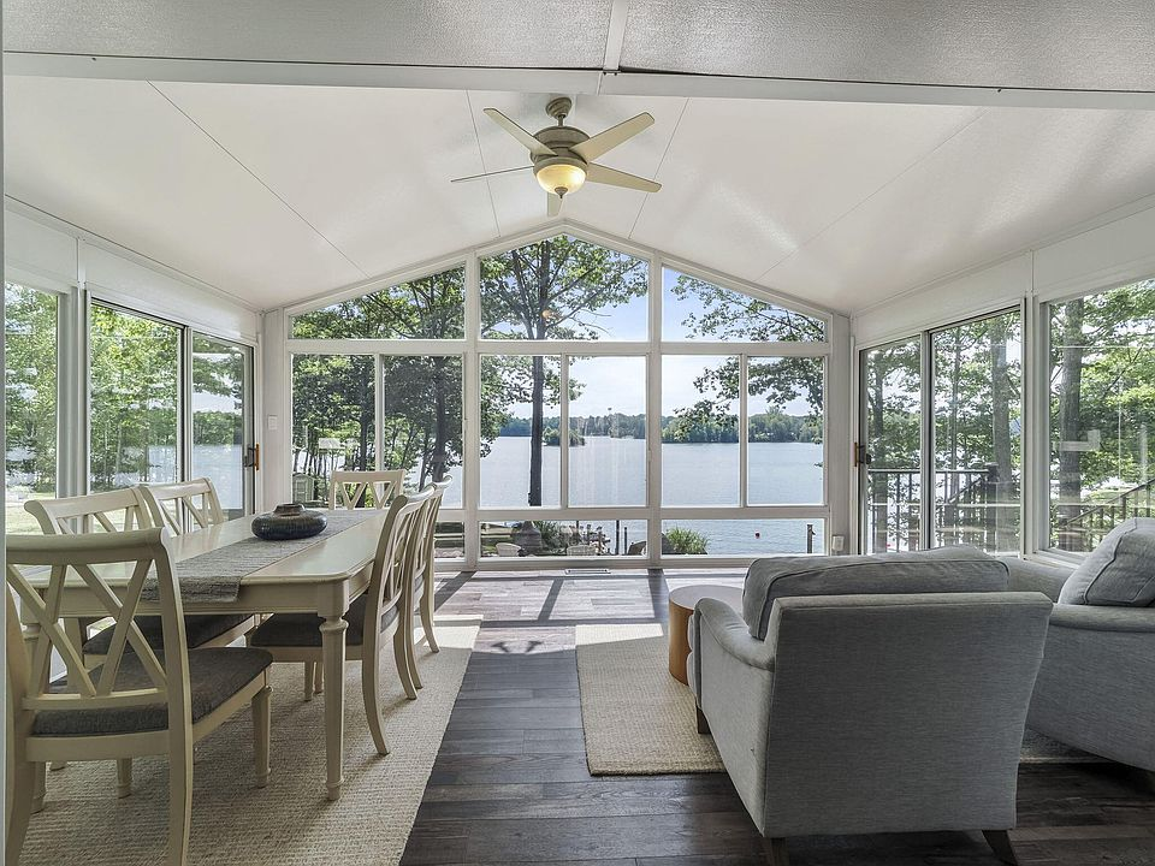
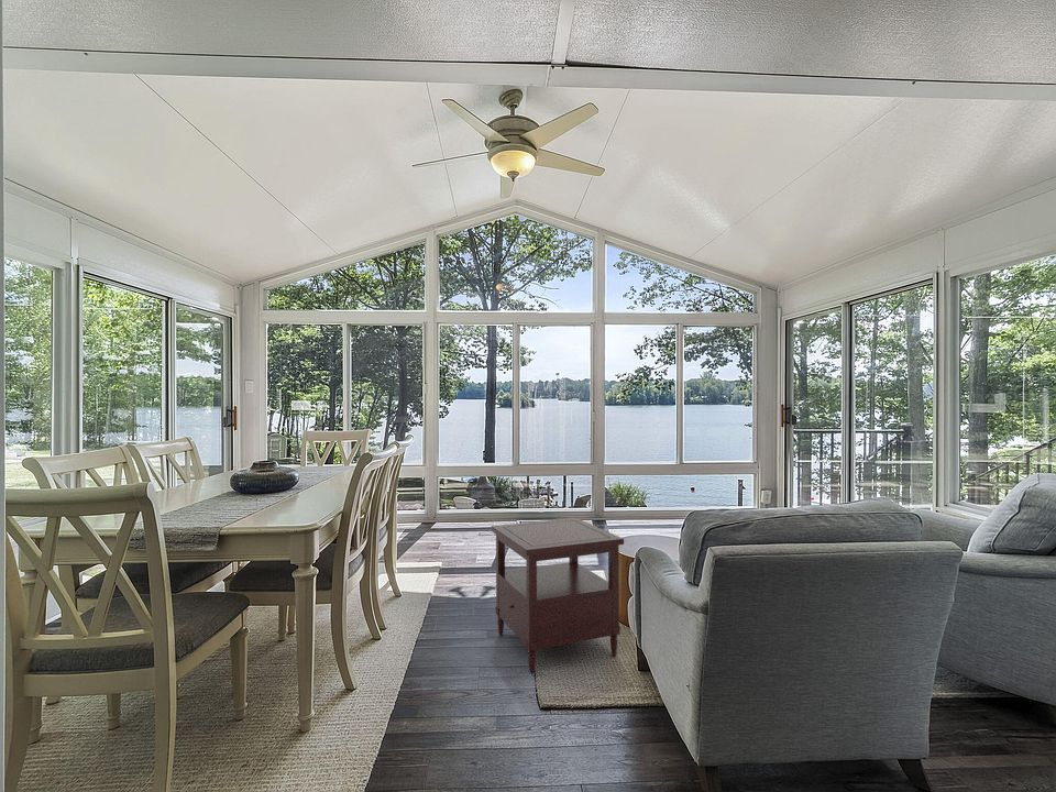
+ side table (554, 587)
